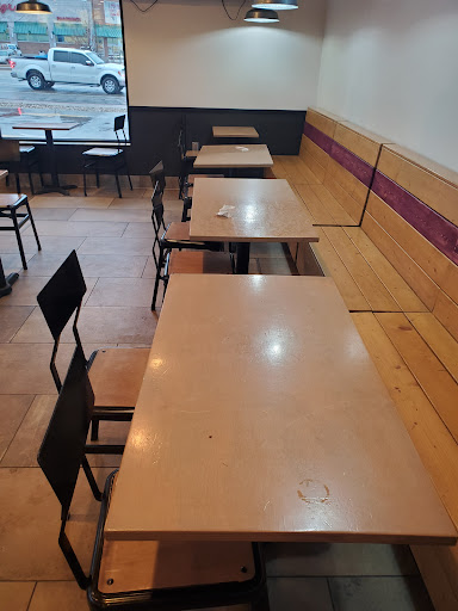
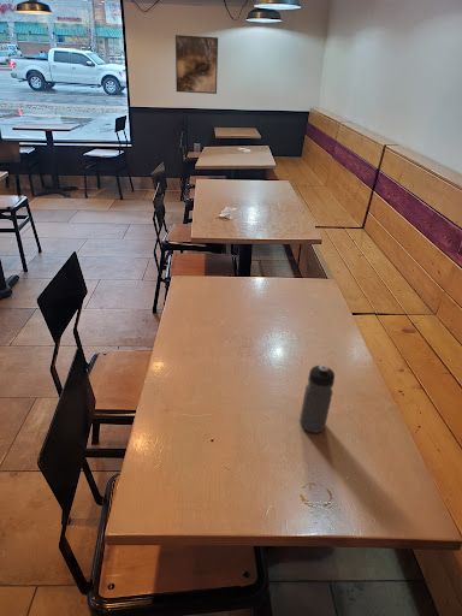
+ water bottle (318, 396)
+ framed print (196, 65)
